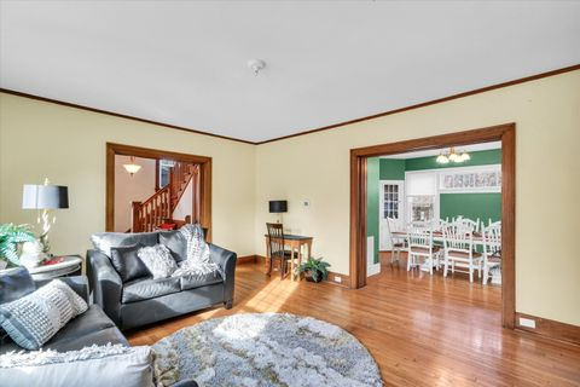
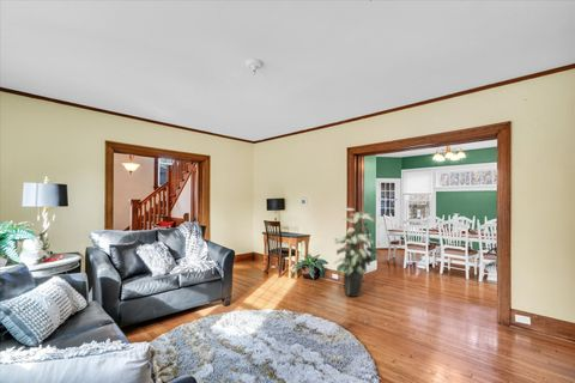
+ indoor plant (353, 250)
